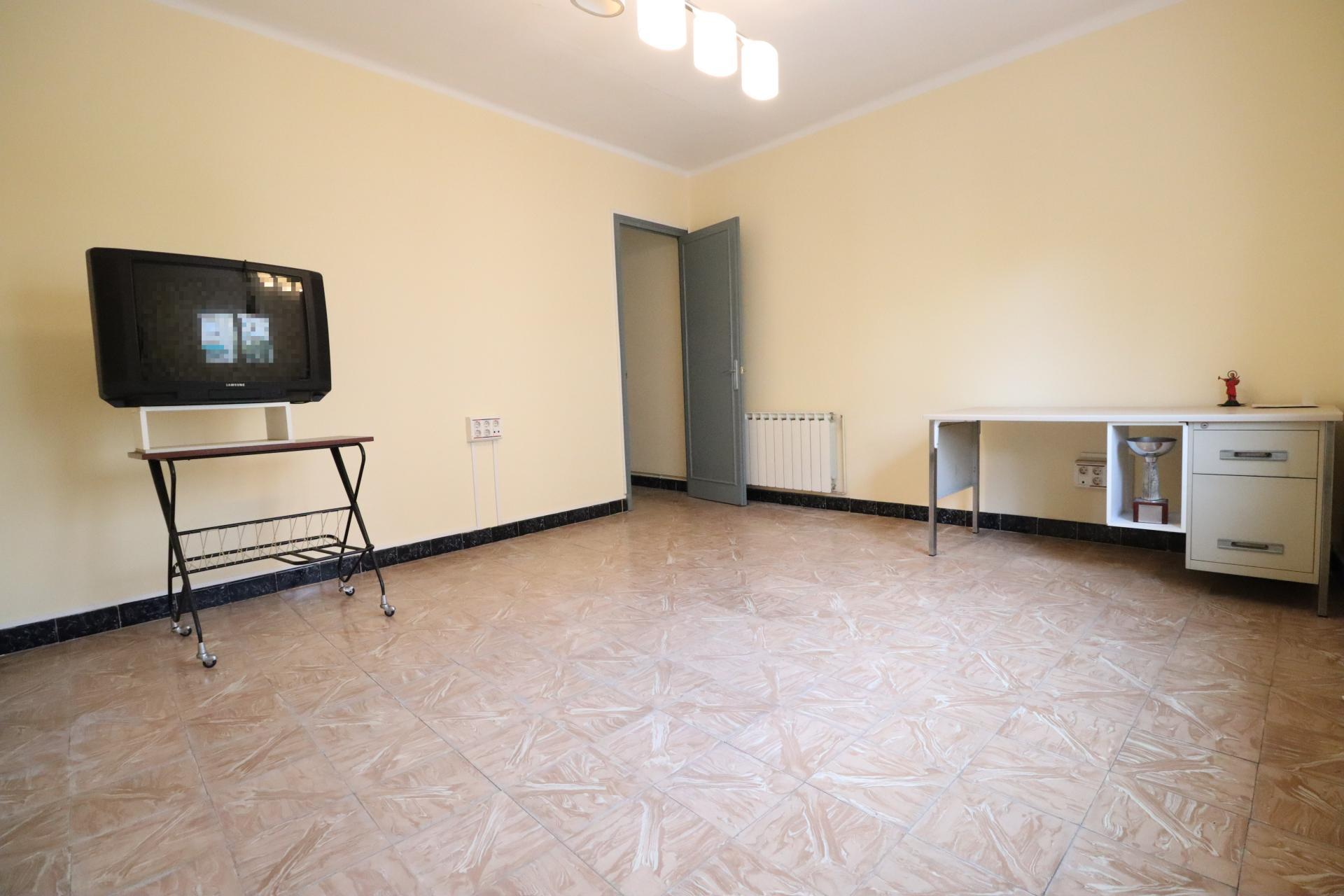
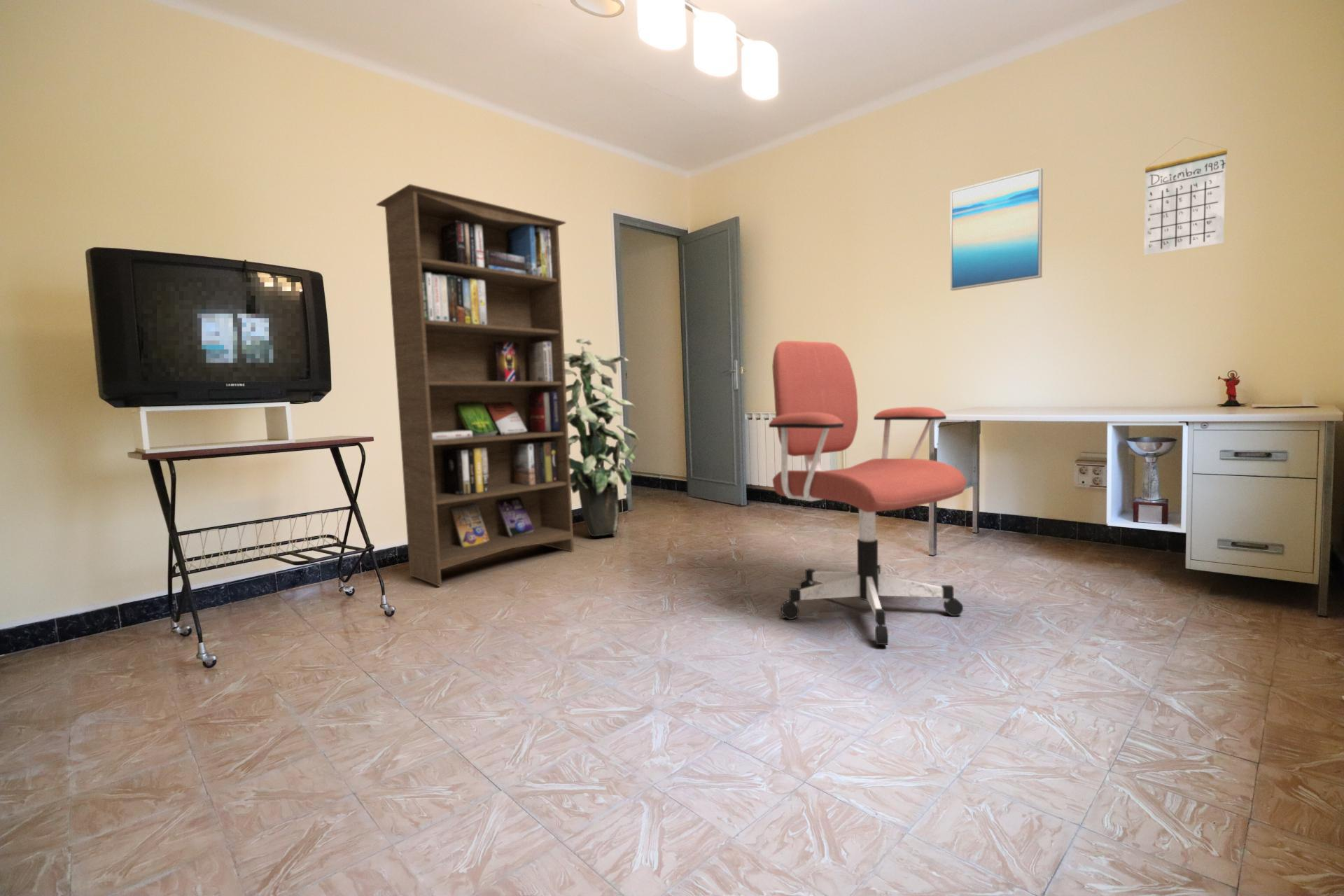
+ wall art (994, 232)
+ indoor plant (589, 438)
+ bookcase (486, 391)
+ calendar (1184, 193)
+ office chair (857, 475)
